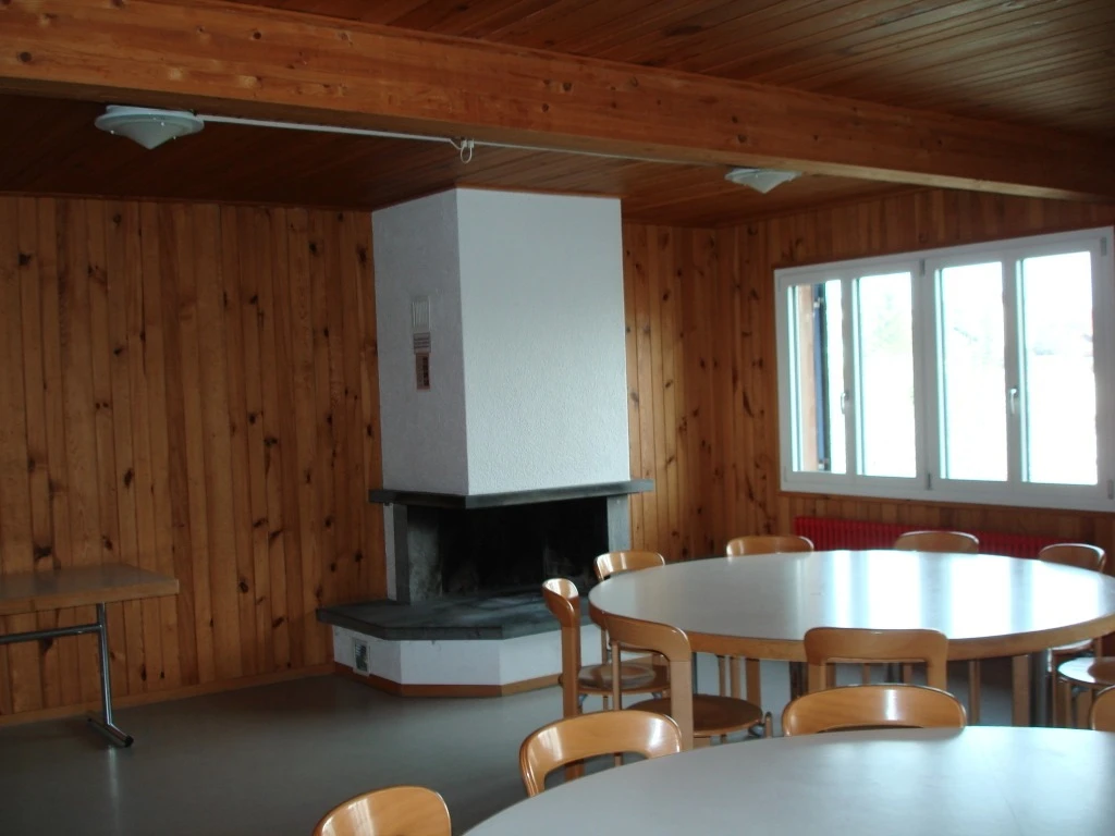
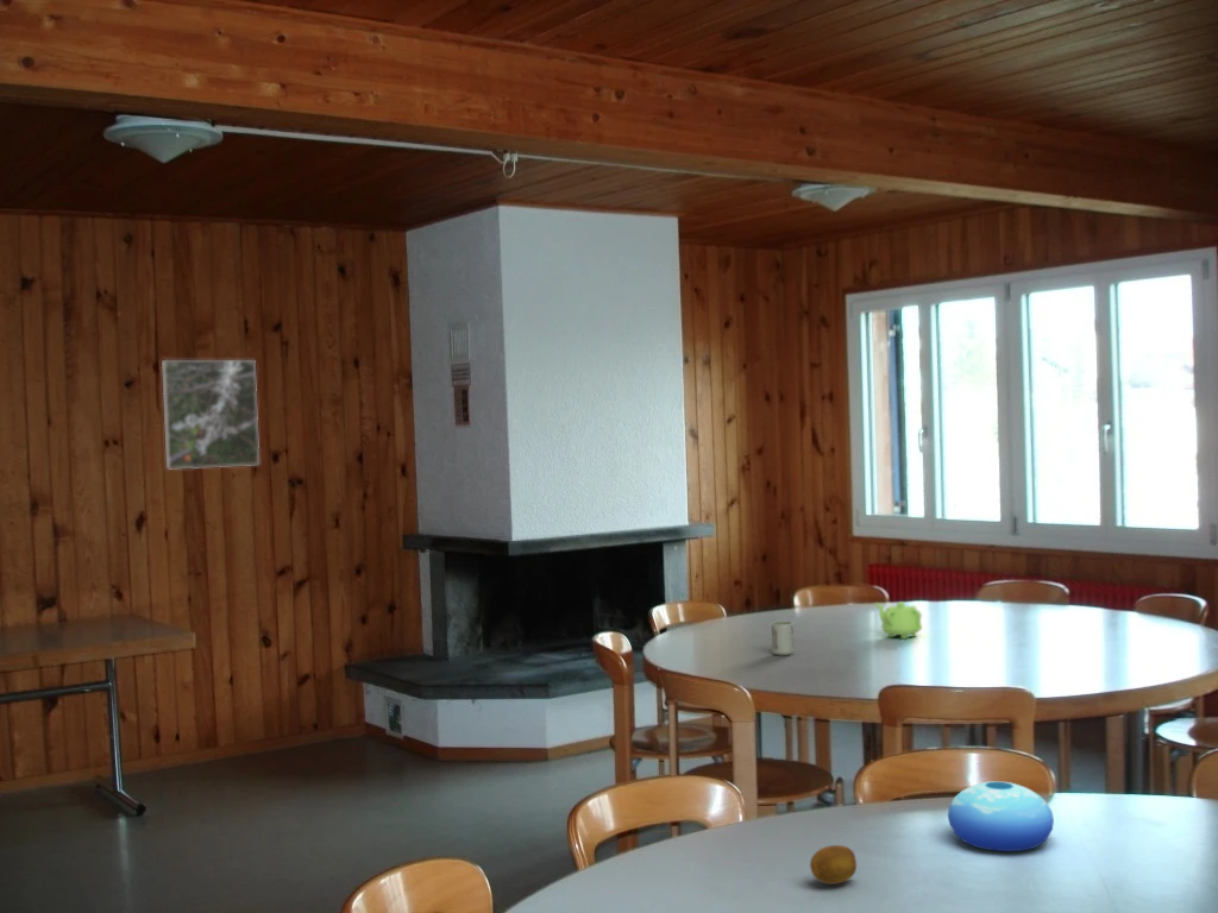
+ cup (783, 638)
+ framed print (211, 414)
+ teapot (898, 618)
+ fruit (834, 864)
+ bowl (999, 812)
